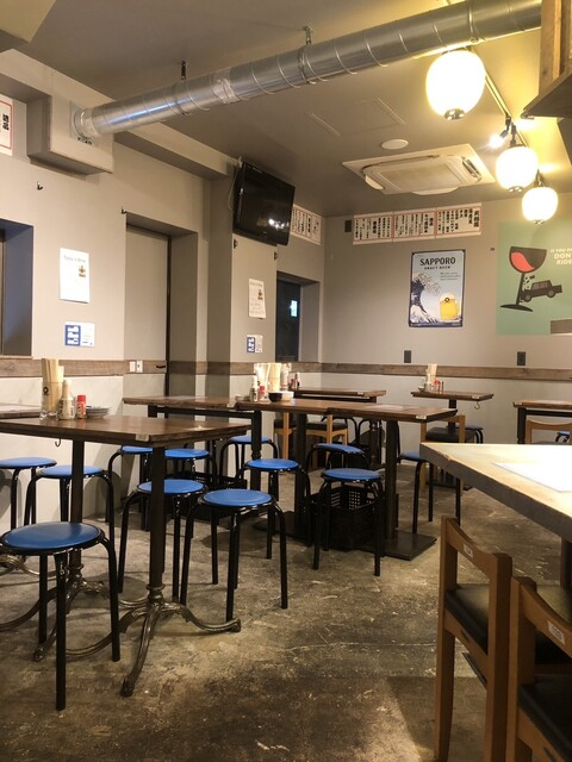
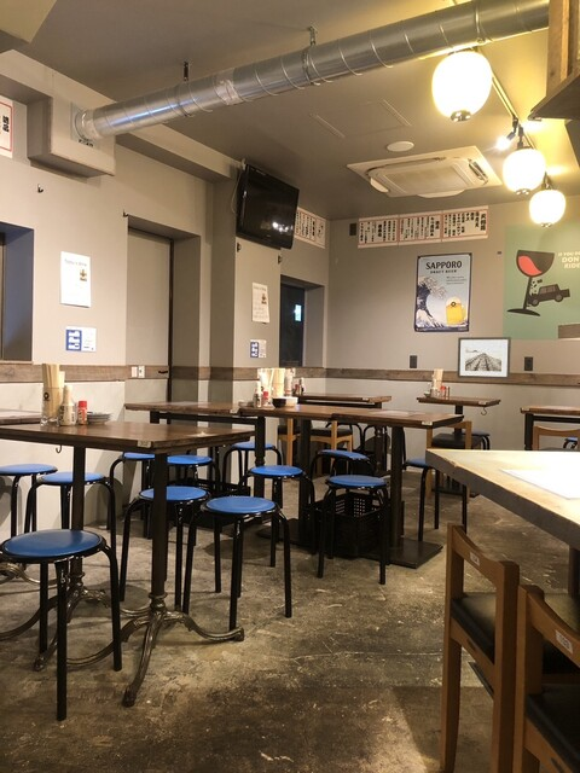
+ wall art (483, 358)
